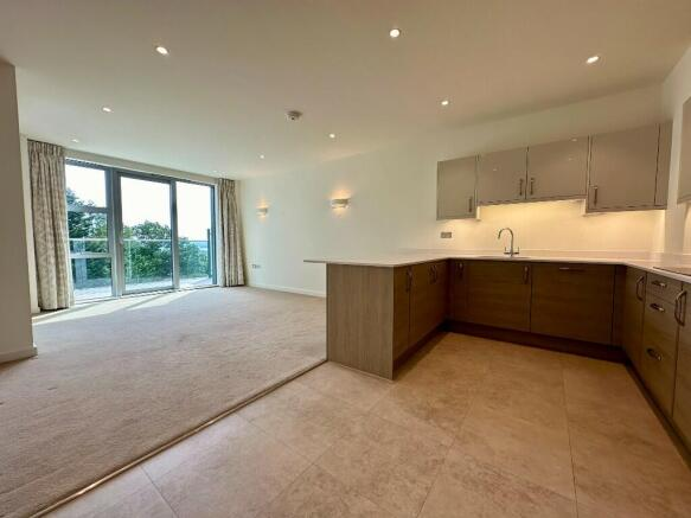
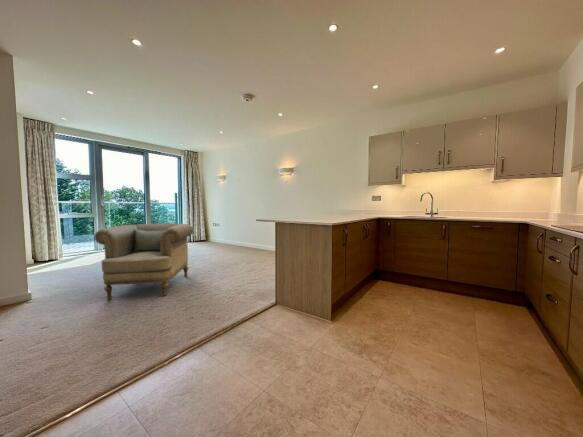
+ armchair (149, 256)
